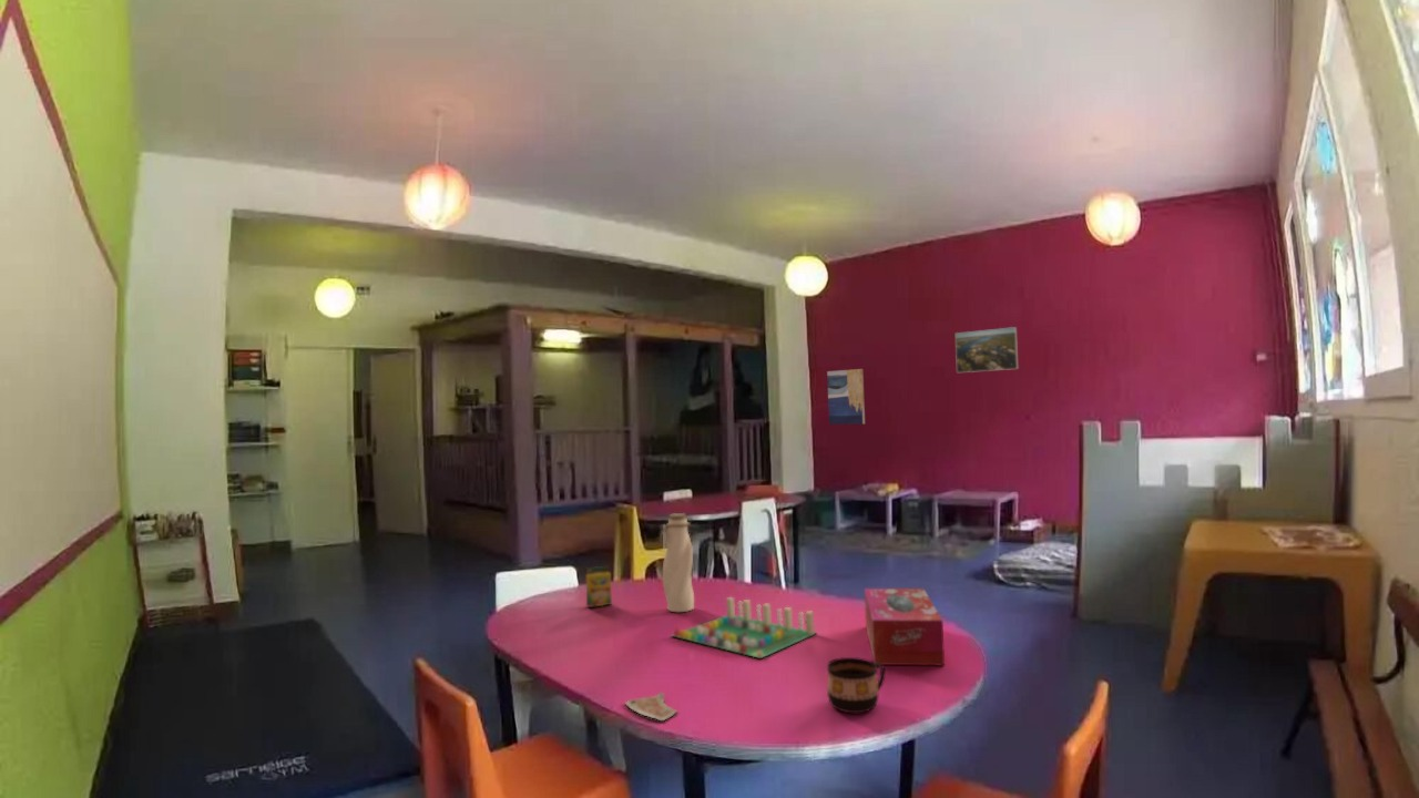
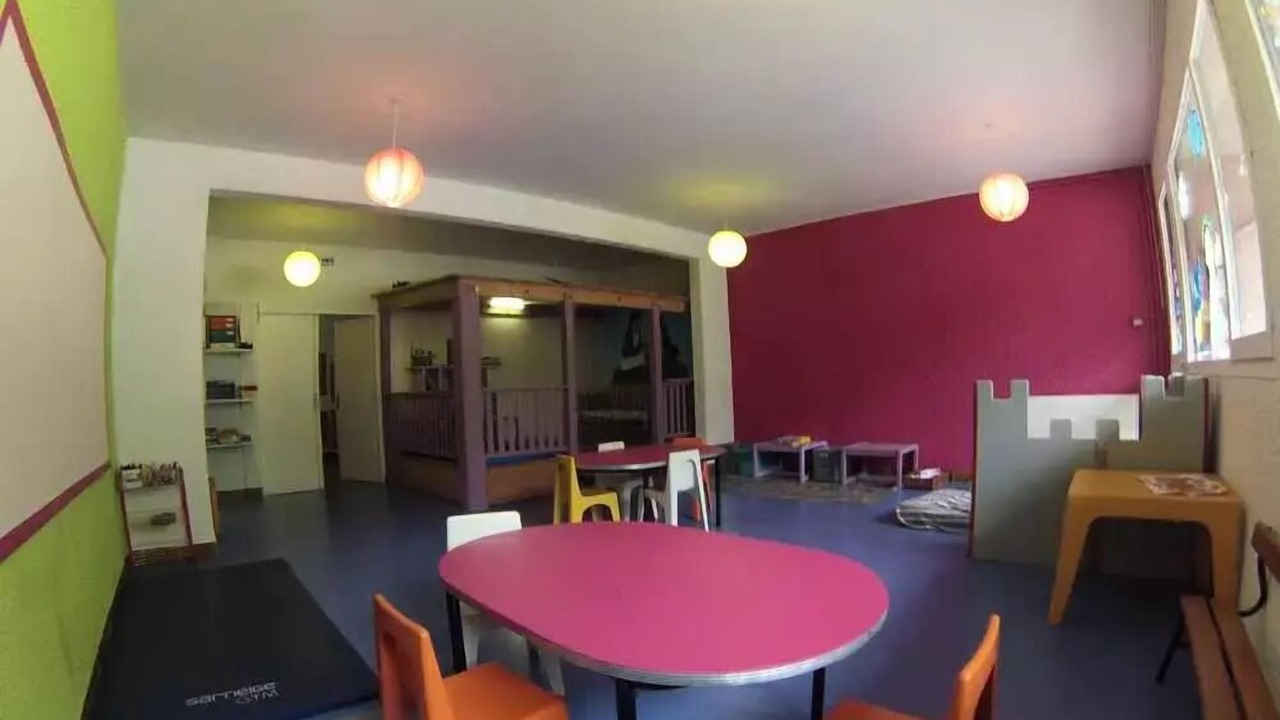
- paper cup (651, 704)
- water bottle (676, 562)
- wall art (845, 397)
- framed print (986, 350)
- tissue box (900, 623)
- crayon box (598, 586)
- board game (743, 623)
- cup (855, 685)
